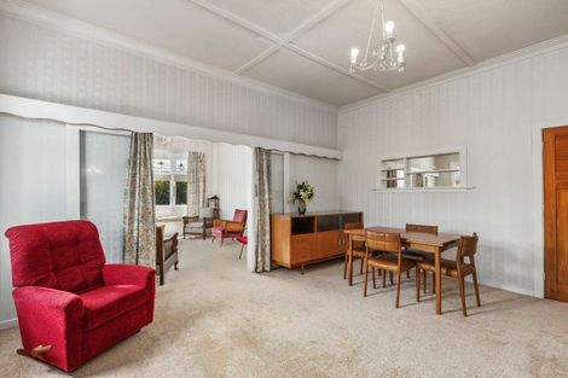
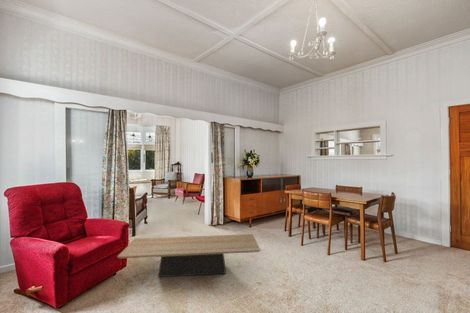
+ coffee table (193, 257)
